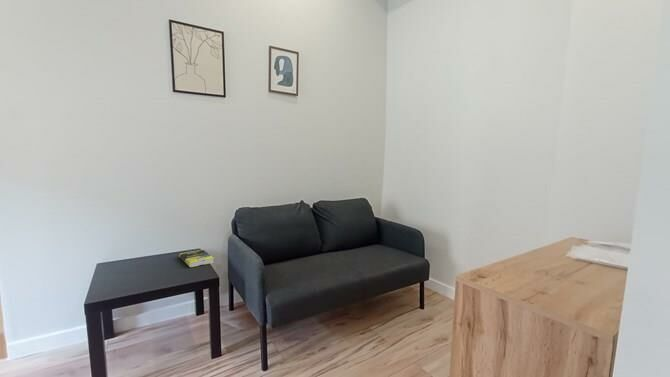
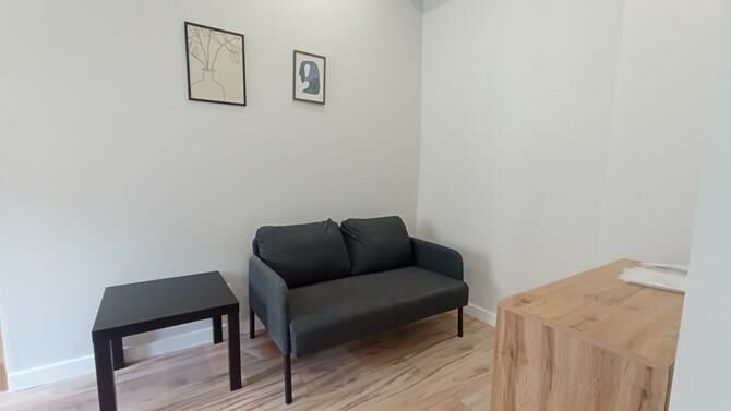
- book (196, 257)
